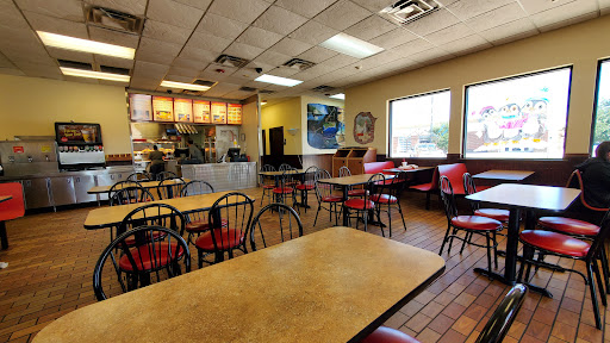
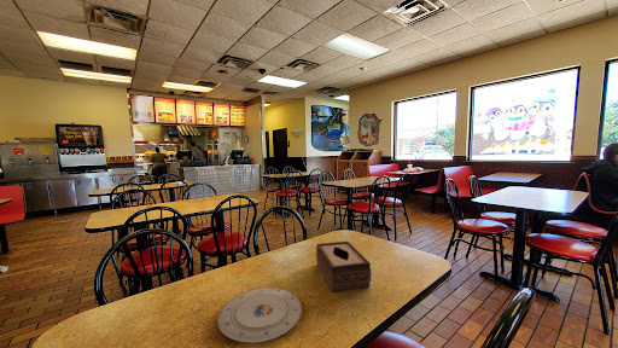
+ tissue box (340, 263)
+ plate (261, 312)
